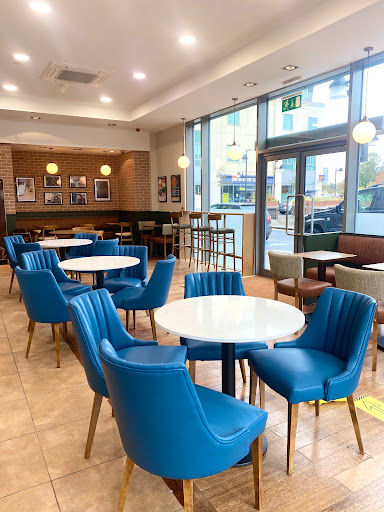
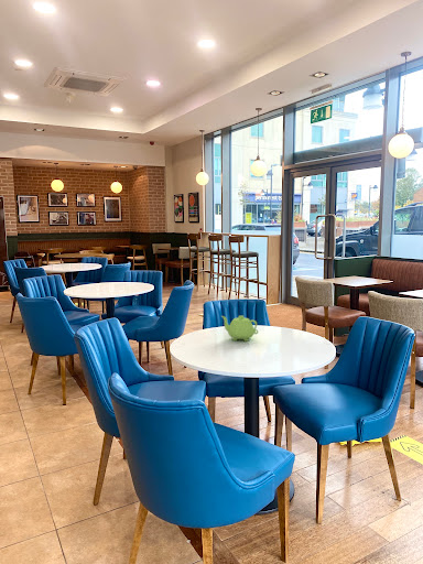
+ teakettle (239, 327)
